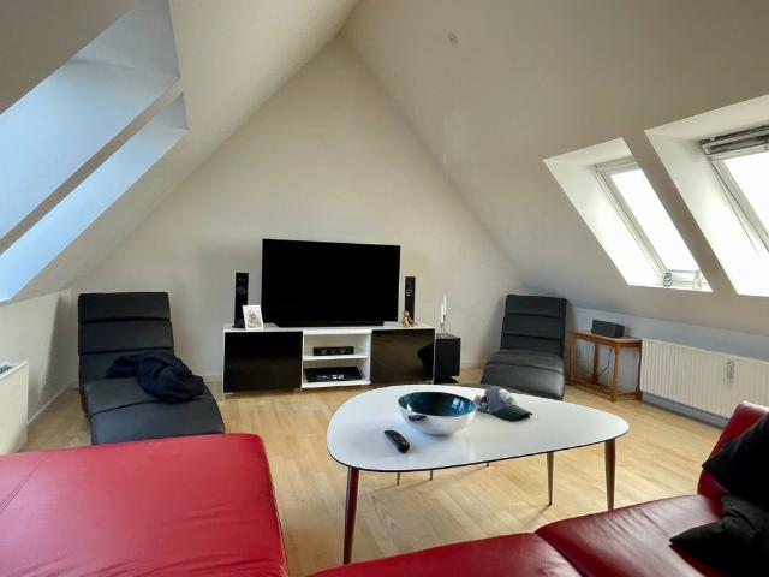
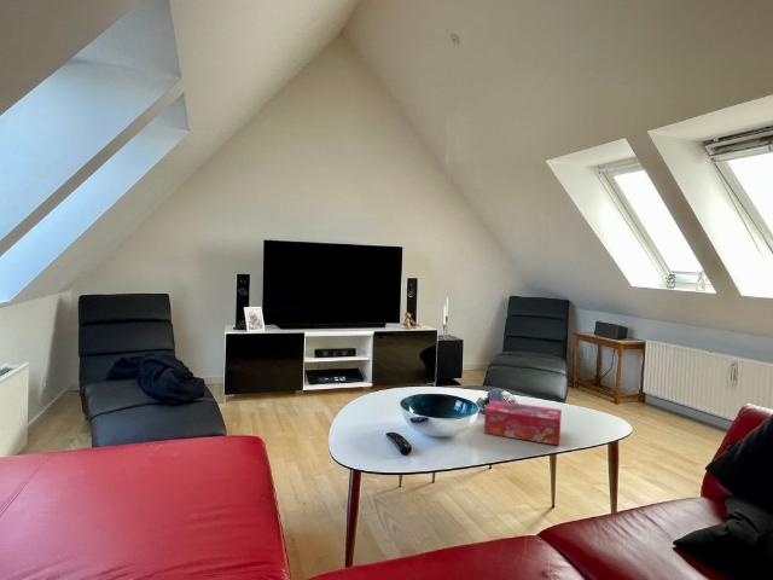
+ tissue box (523, 420)
